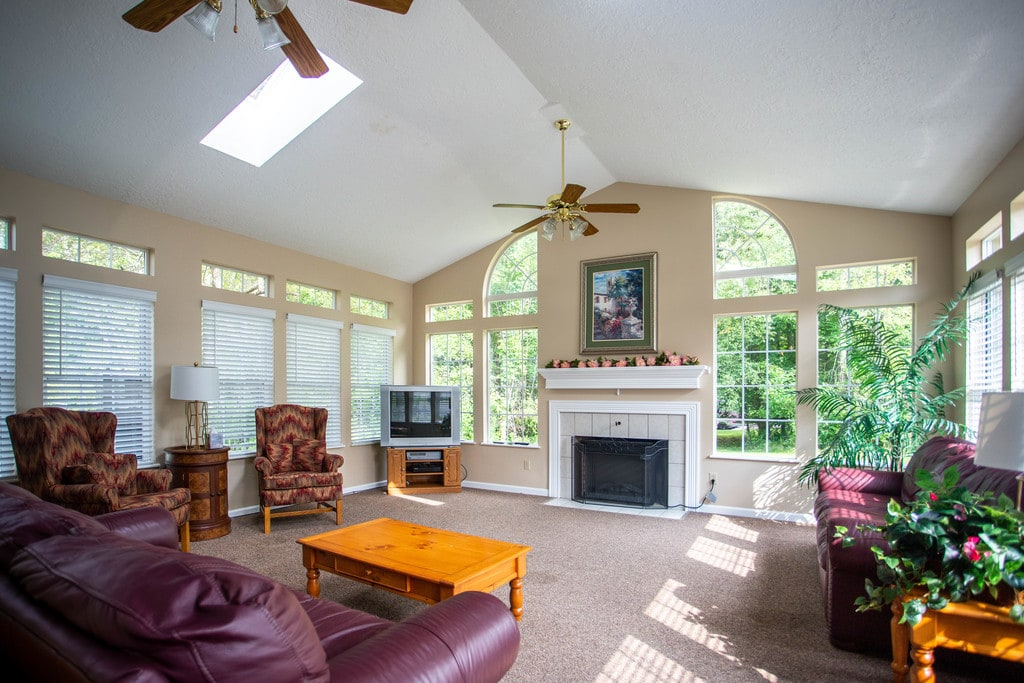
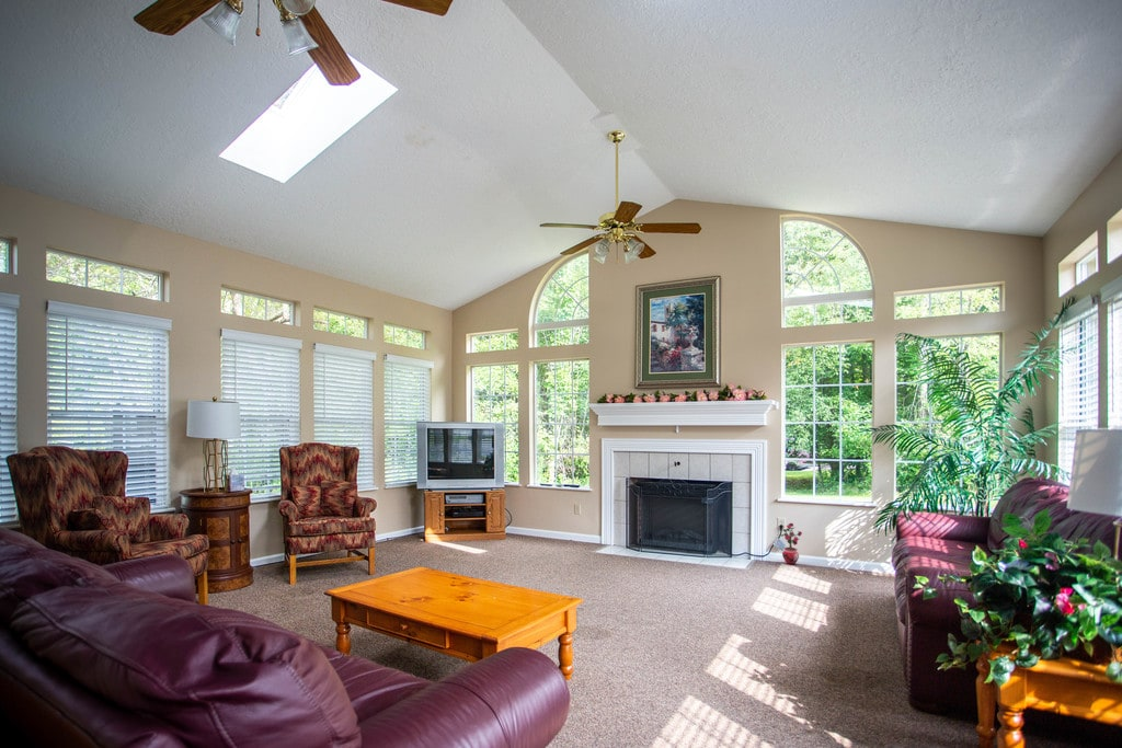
+ potted plant (789, 542)
